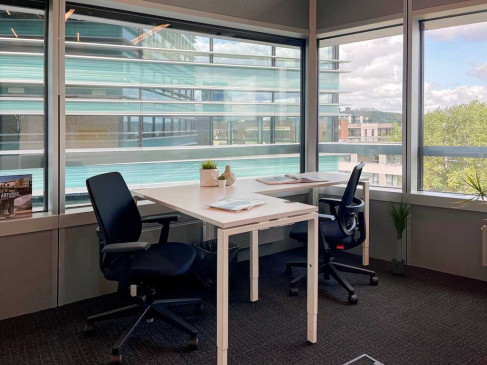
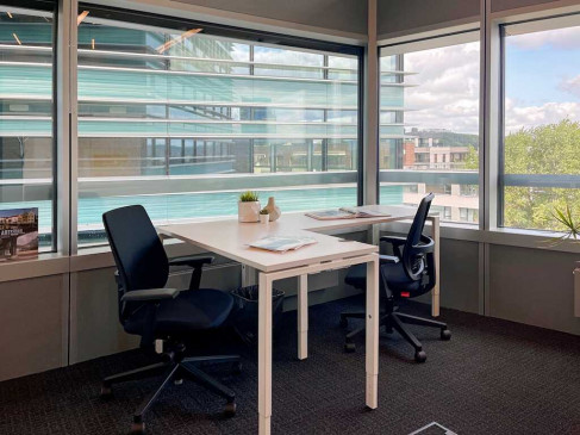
- potted plant (399, 231)
